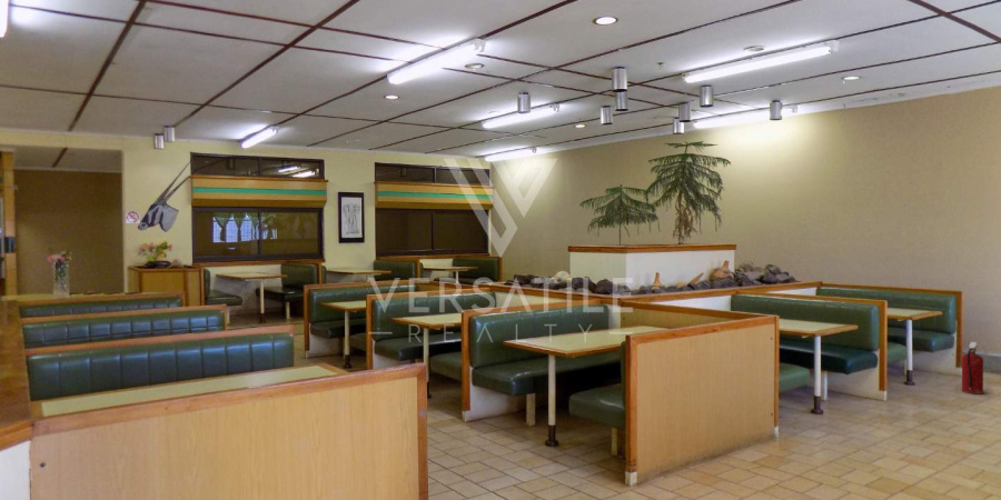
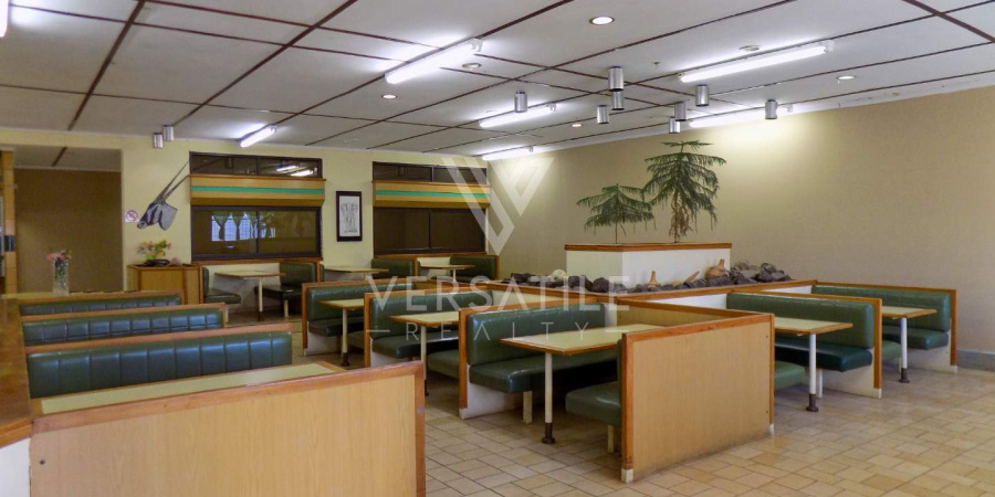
- fire extinguisher (971, 368)
